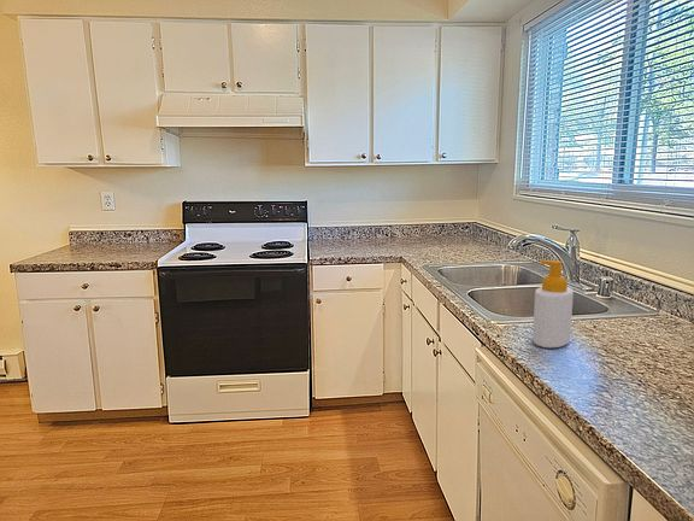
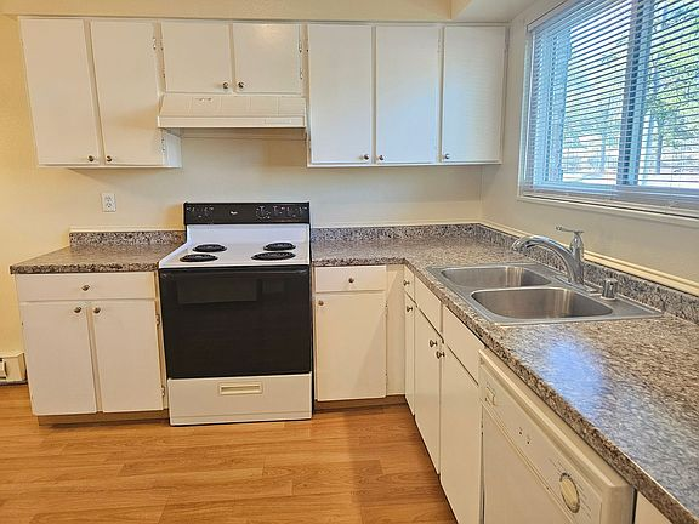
- soap bottle (553, 302)
